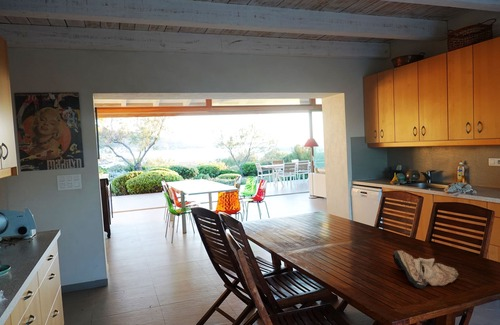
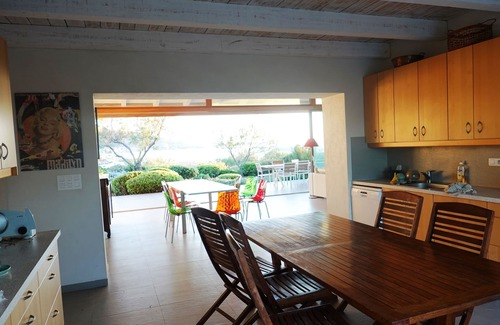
- animal skull (426, 264)
